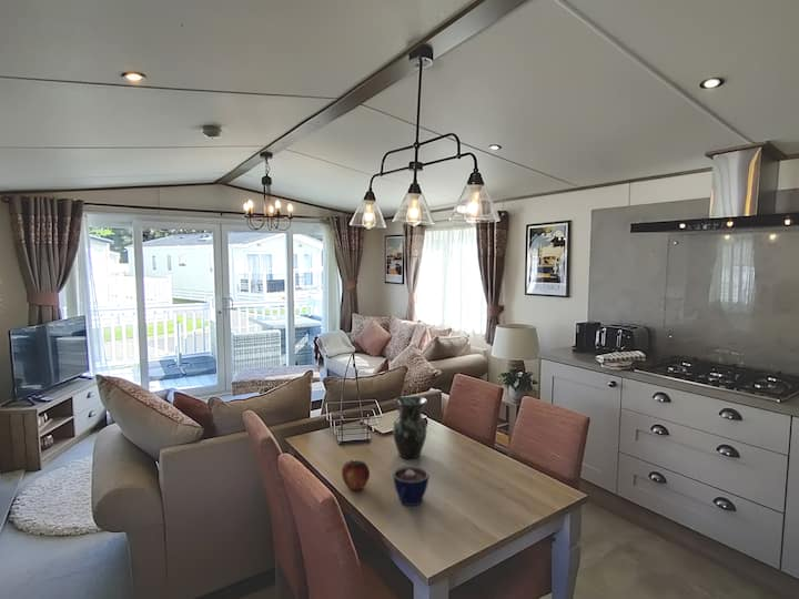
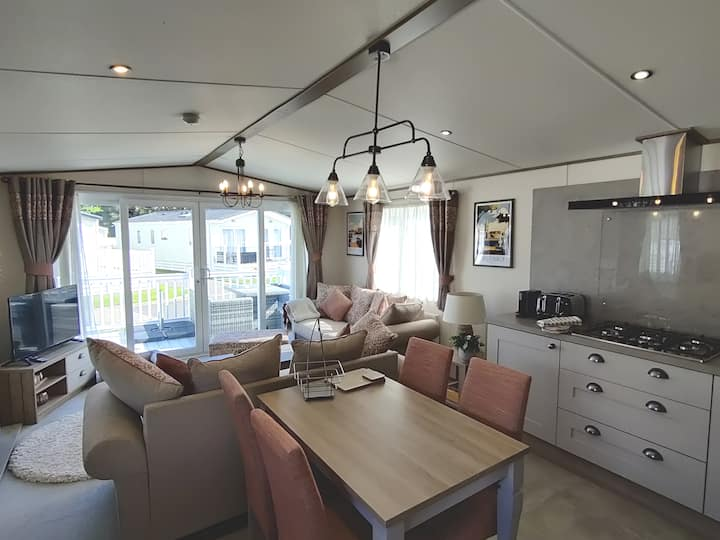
- cup (408, 488)
- fruit (355, 474)
- vase (409, 427)
